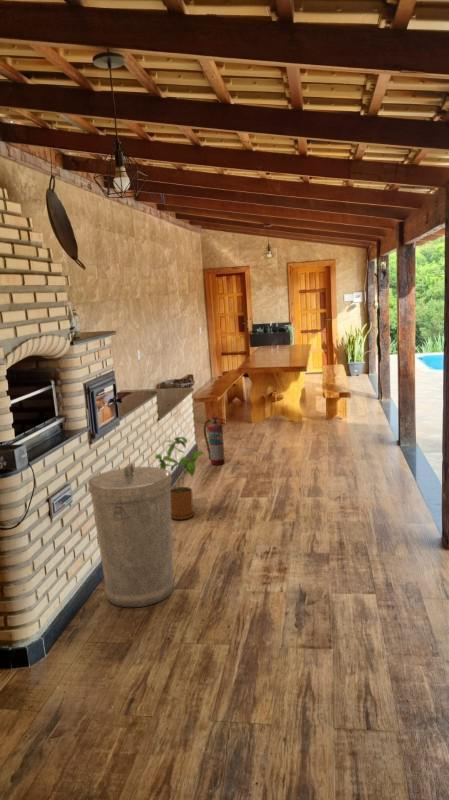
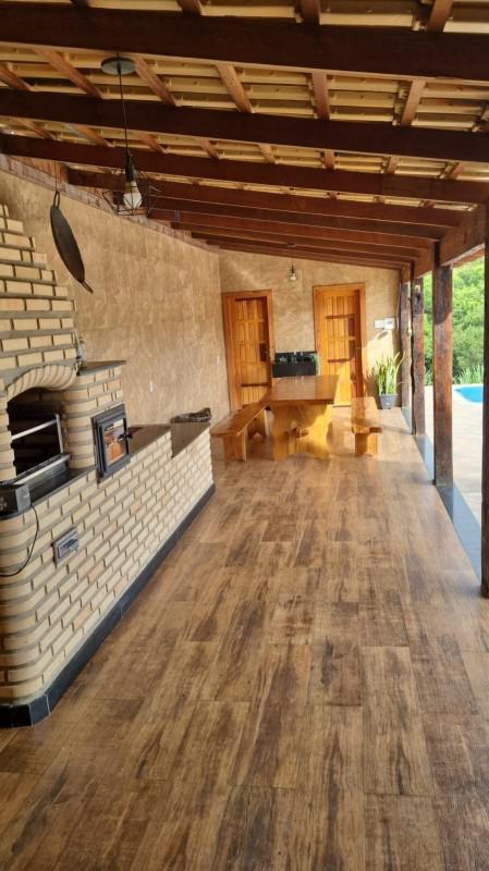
- trash can (134, 529)
- fire extinguisher (215, 438)
- house plant (183, 477)
